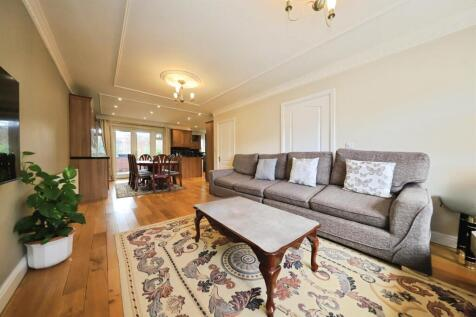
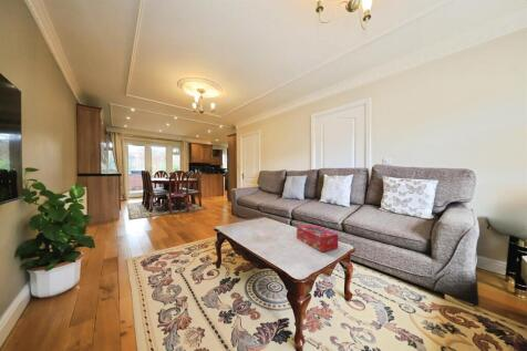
+ tissue box (316, 236)
